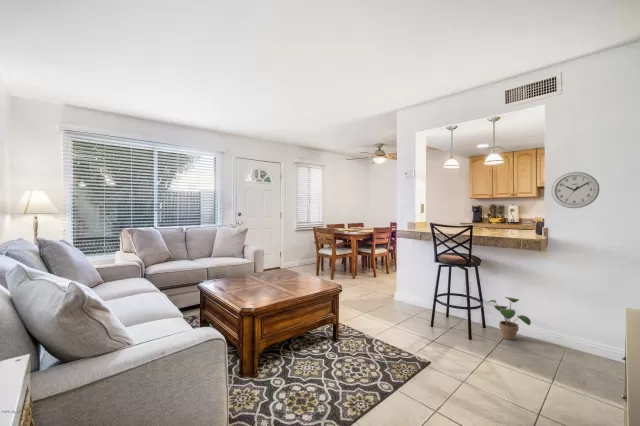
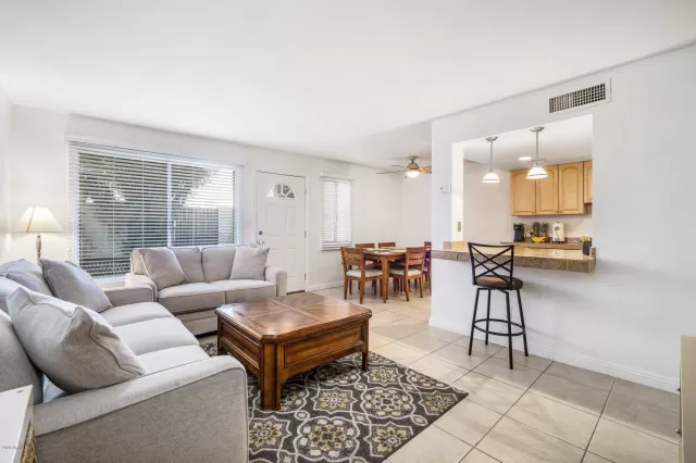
- wall clock (574, 190)
- potted plant (508, 318)
